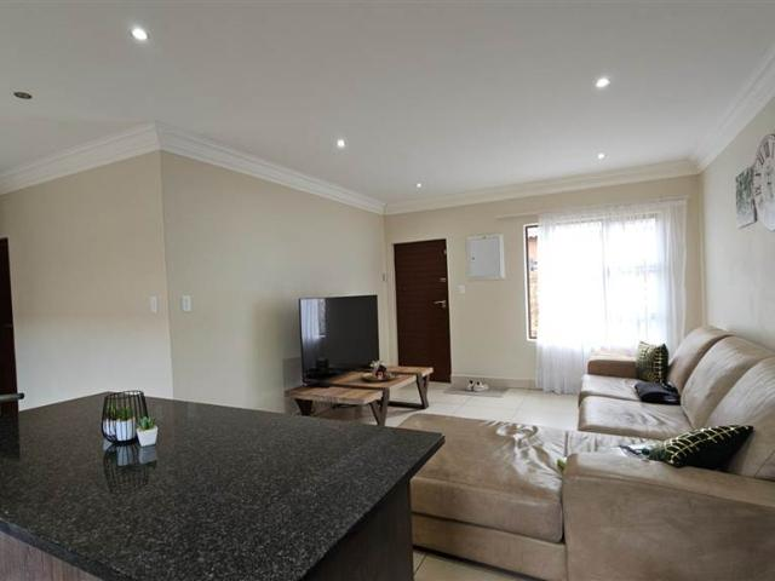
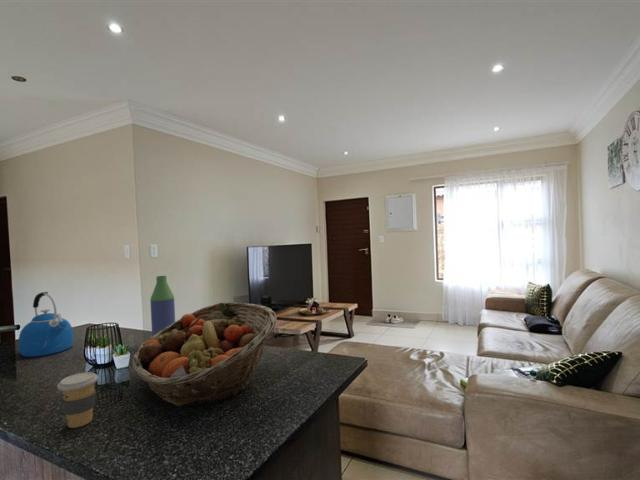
+ kettle (48, 321)
+ bottle (162, 310)
+ fruit basket (207, 346)
+ coffee cup (79, 400)
